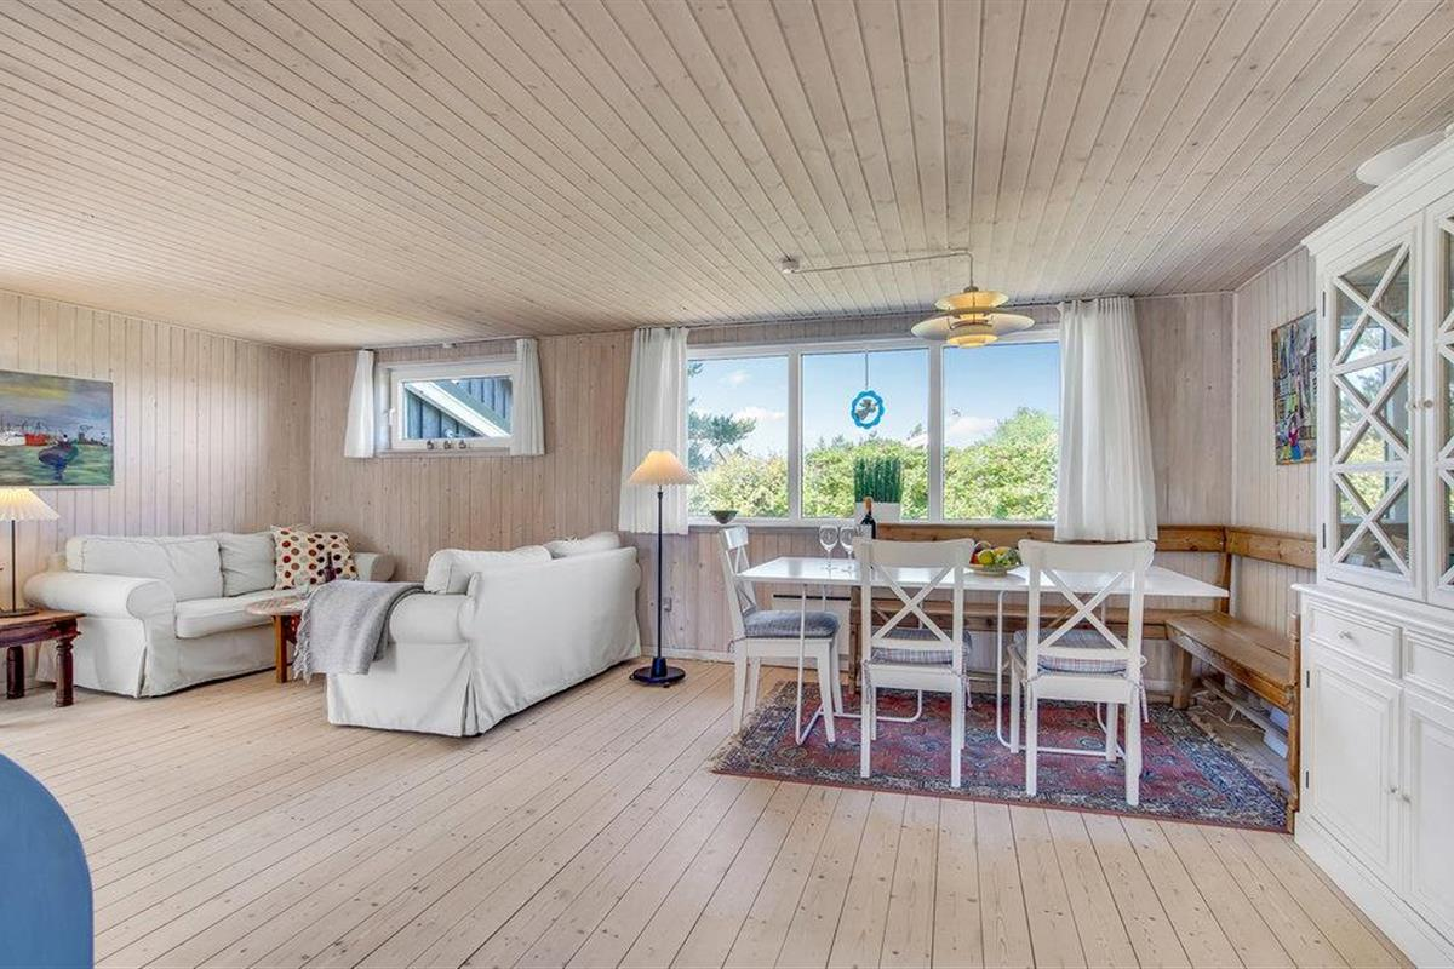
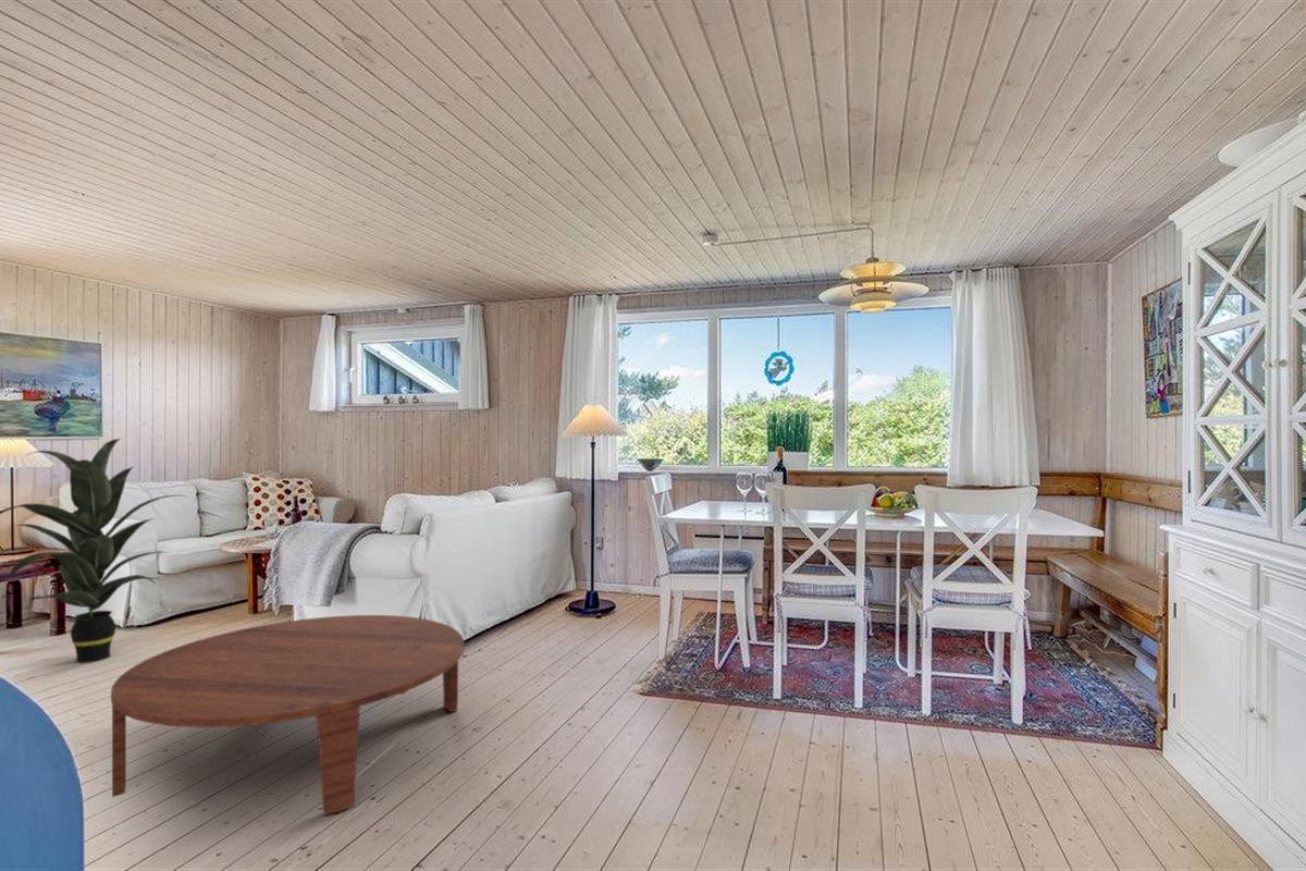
+ coffee table (306, 699)
+ indoor plant (95, 550)
